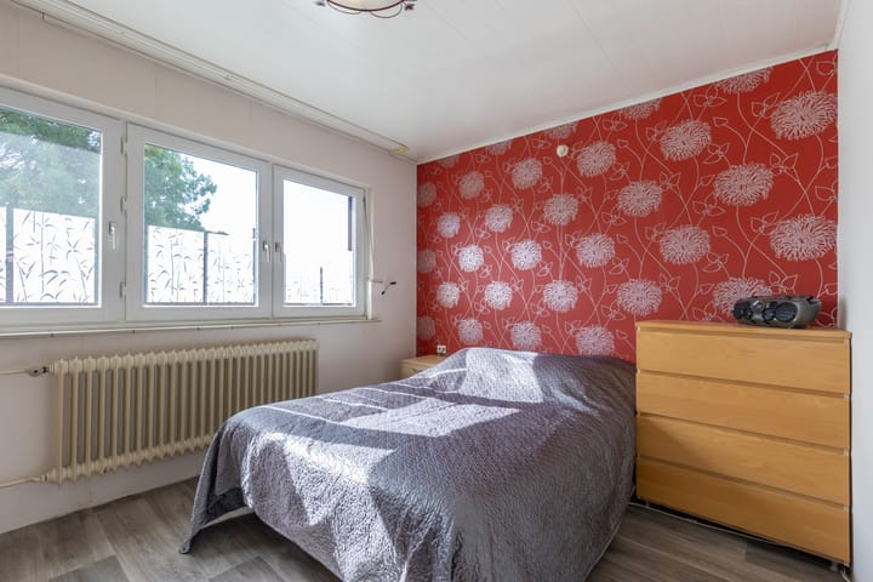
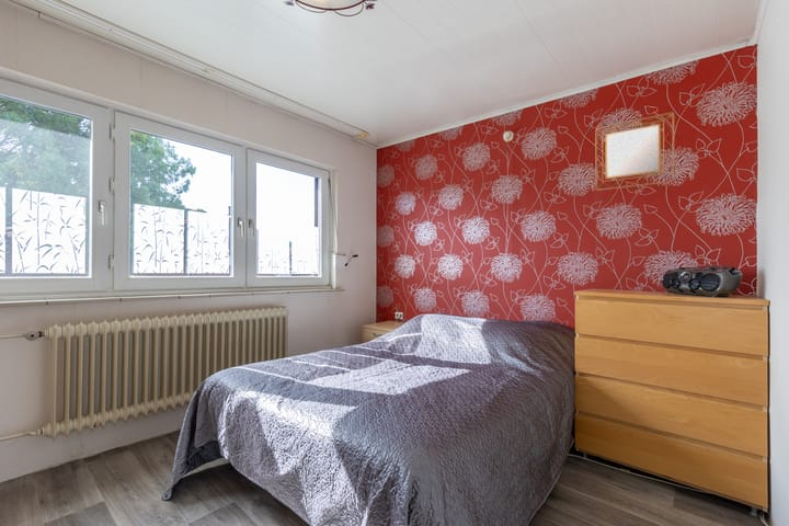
+ home mirror (632, 152)
